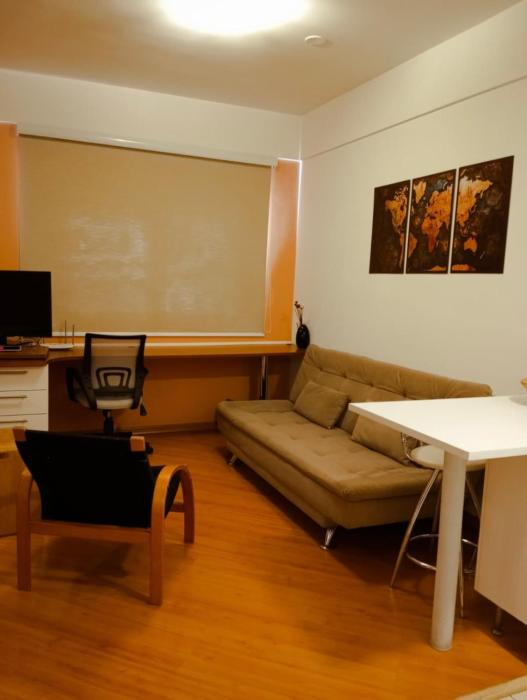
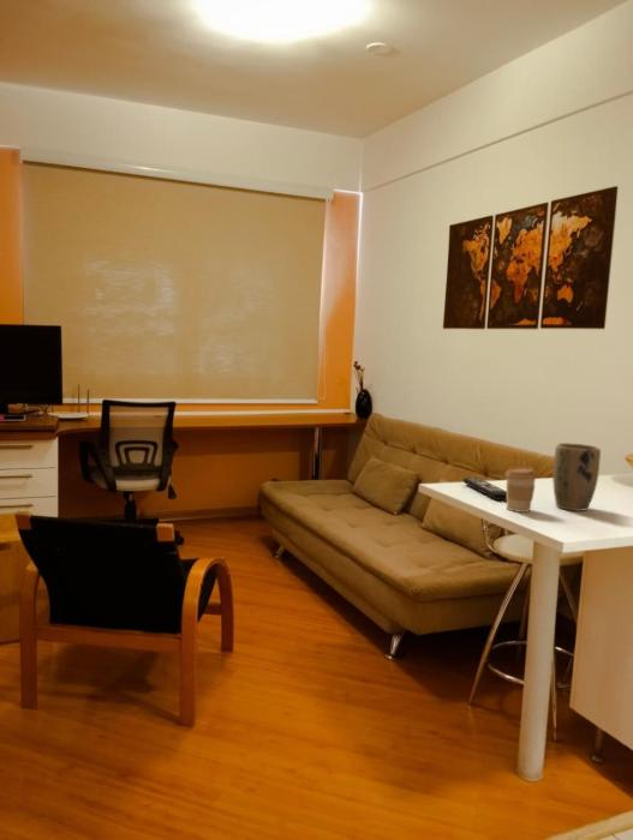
+ coffee cup (519, 488)
+ plant pot (574, 476)
+ remote control (485, 488)
